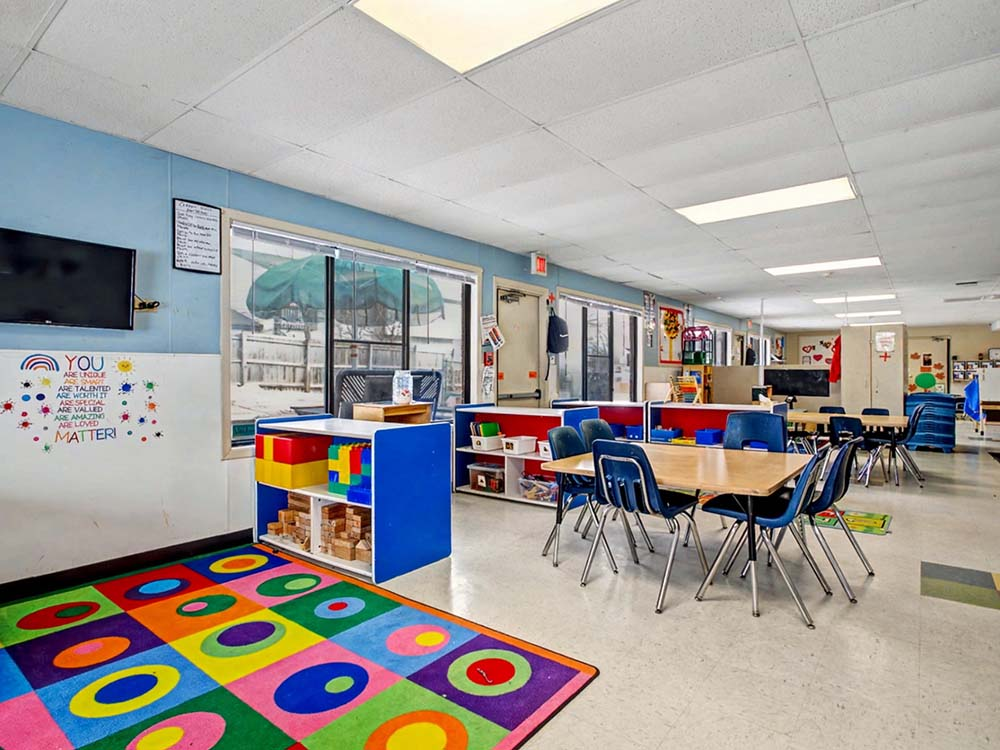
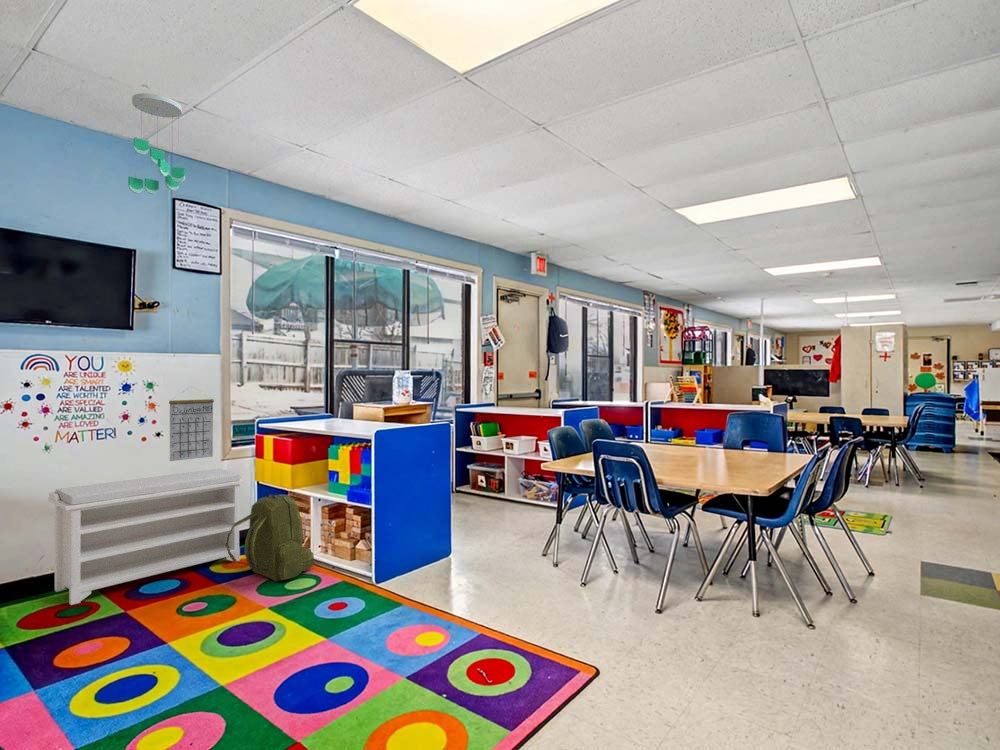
+ bench (154, 527)
+ backpack (271, 534)
+ calendar (192, 422)
+ ceiling mobile (156, 149)
